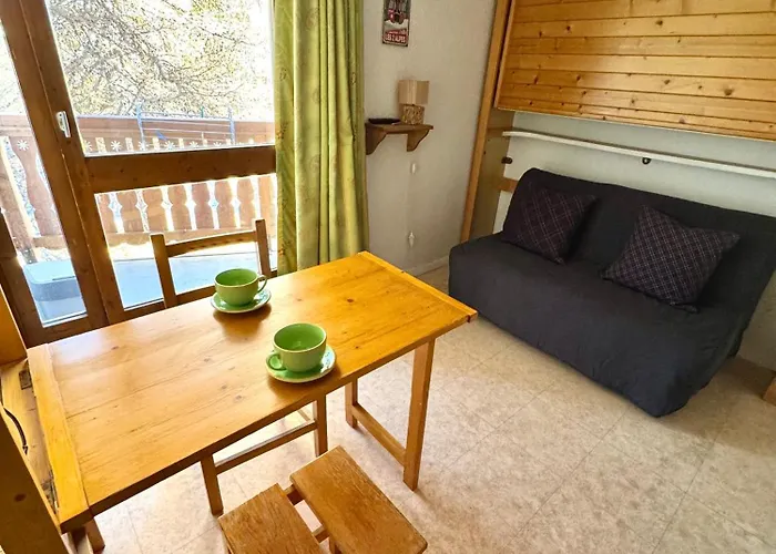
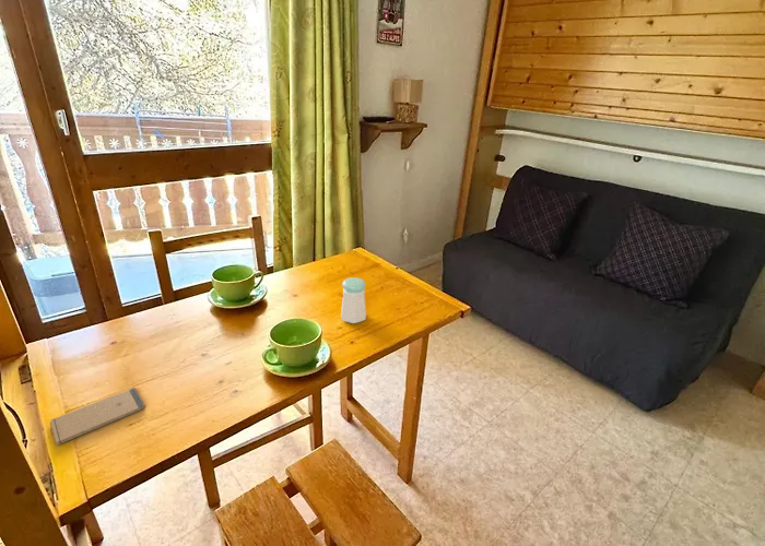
+ smartphone (98, 414)
+ salt shaker (353, 299)
